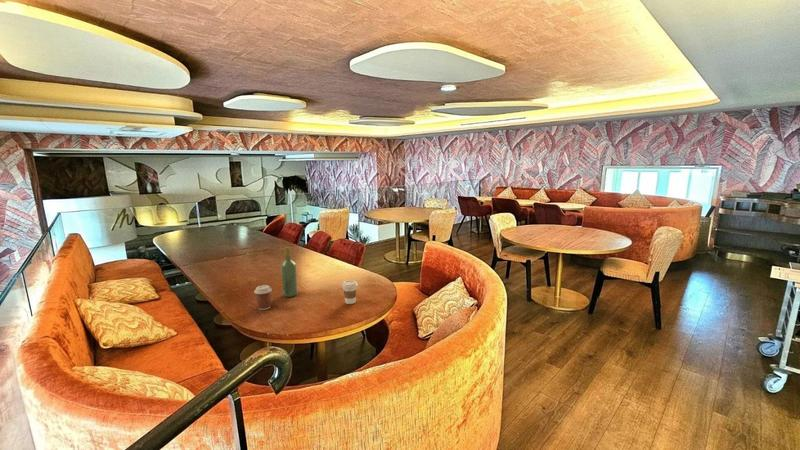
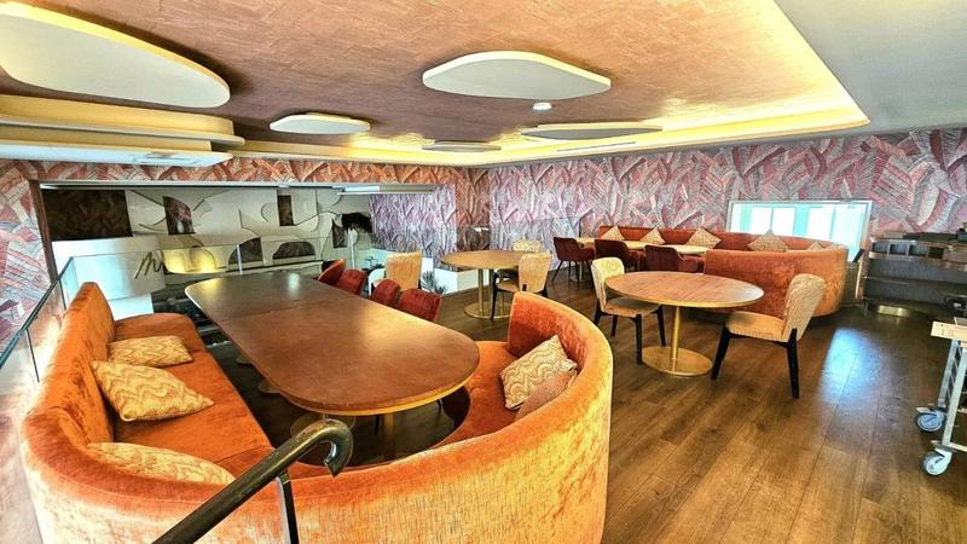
- wine bottle (288, 271)
- coffee cup (263, 297)
- coffee cup (350, 292)
